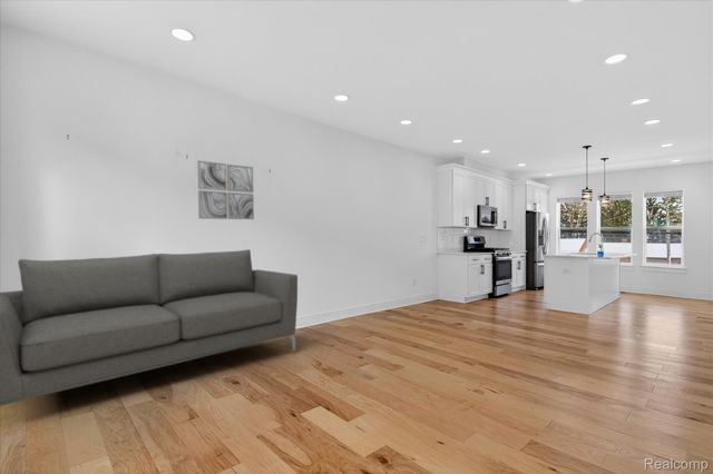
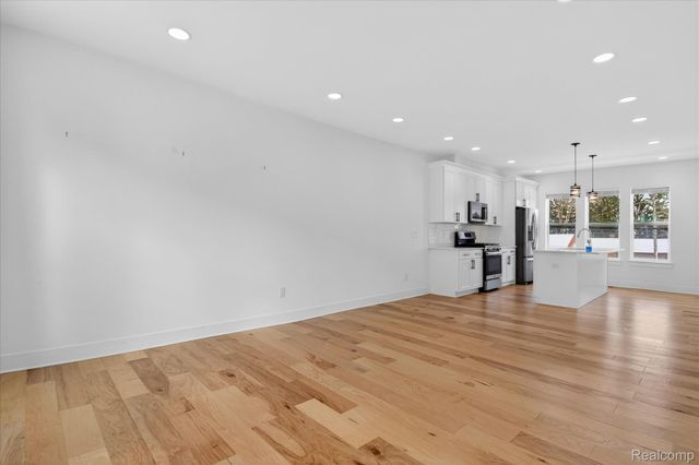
- sofa (164, 310)
- wall art (227, 190)
